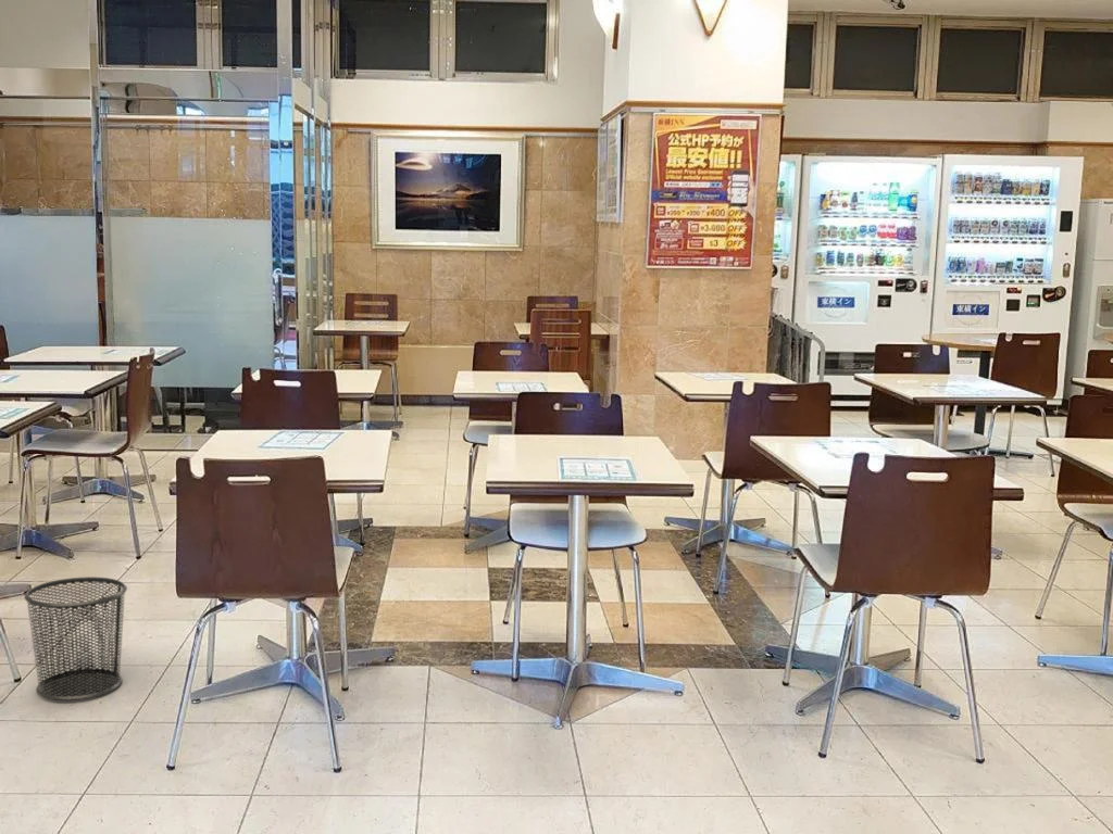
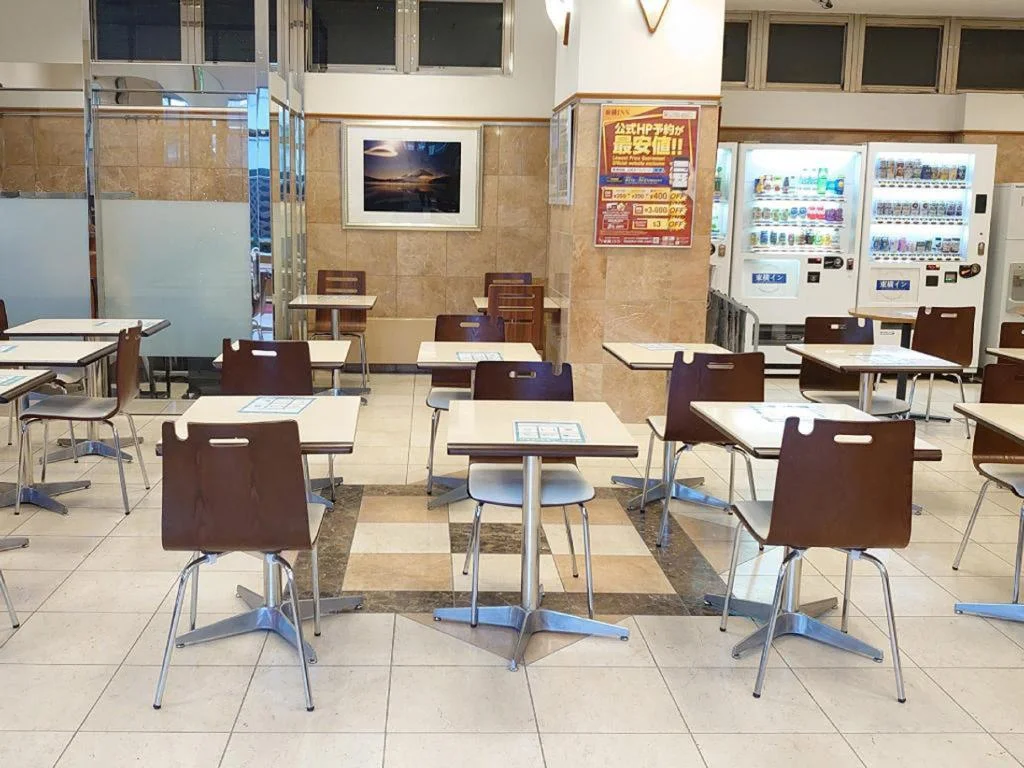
- waste bin (77, 639)
